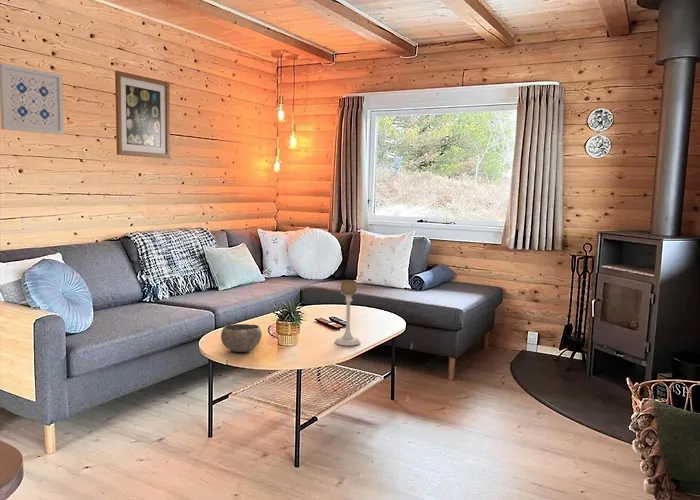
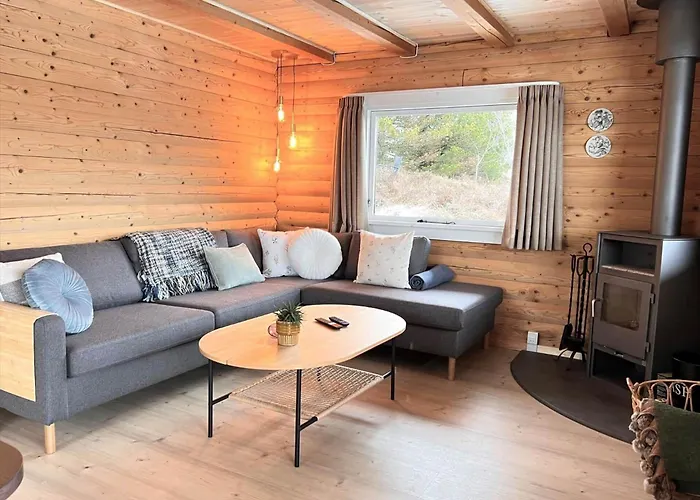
- bowl (241, 338)
- wall art (32, 100)
- wall art (144, 117)
- candle holder (348, 311)
